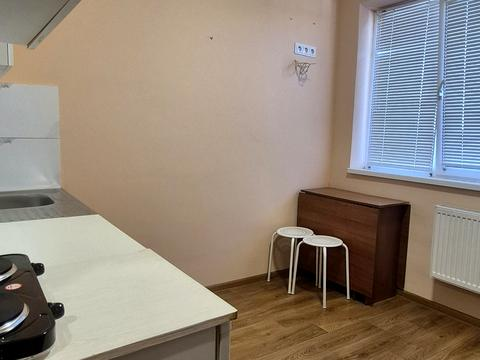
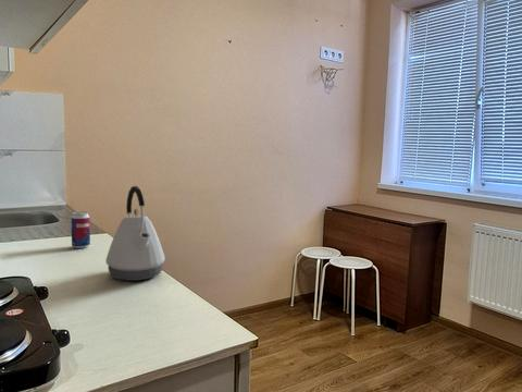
+ kettle (136, 231)
+ beverage can (80, 230)
